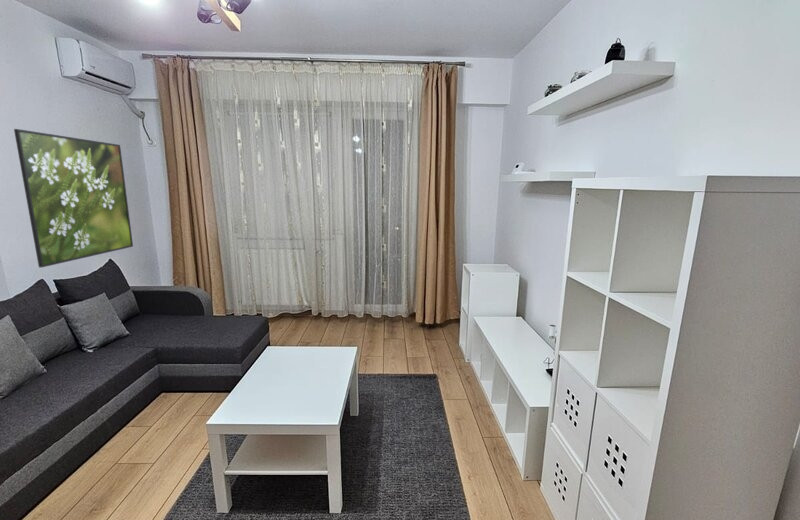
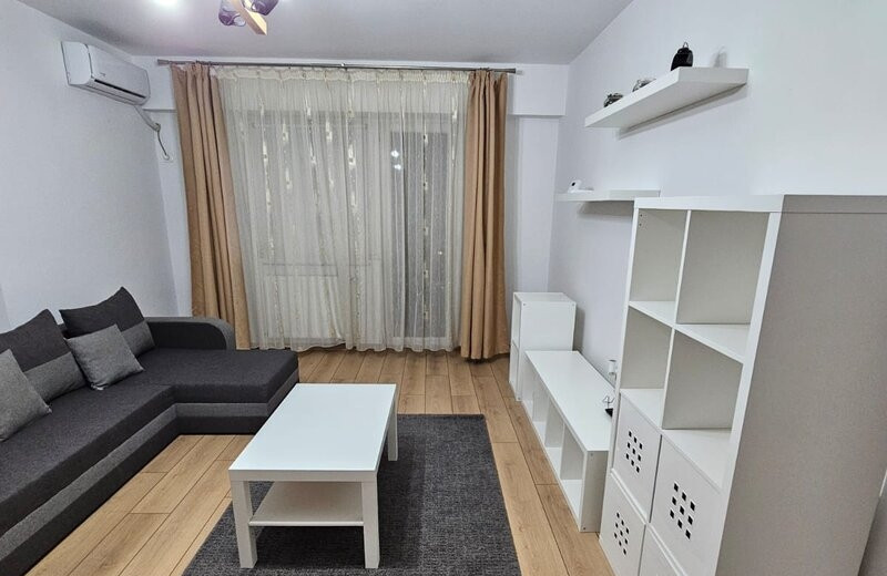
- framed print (84, 198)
